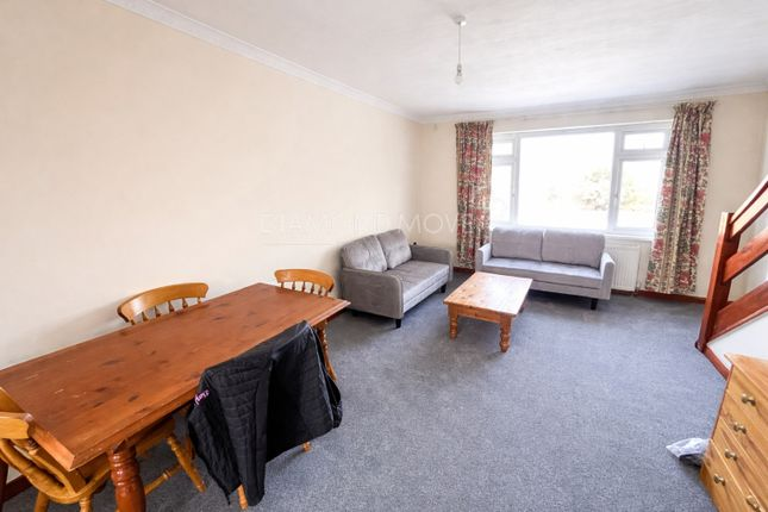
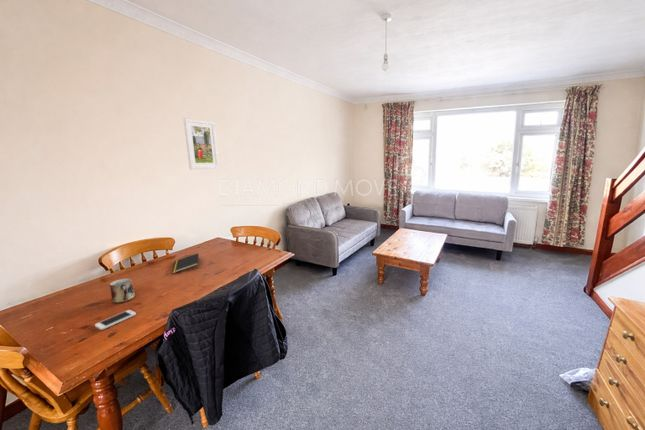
+ smartphone (116, 319)
+ mug (122, 290)
+ notepad (185, 262)
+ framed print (202, 145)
